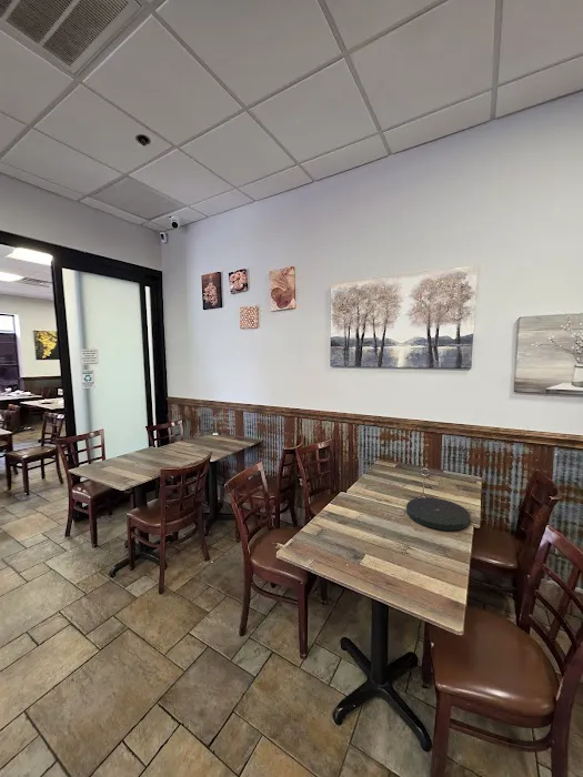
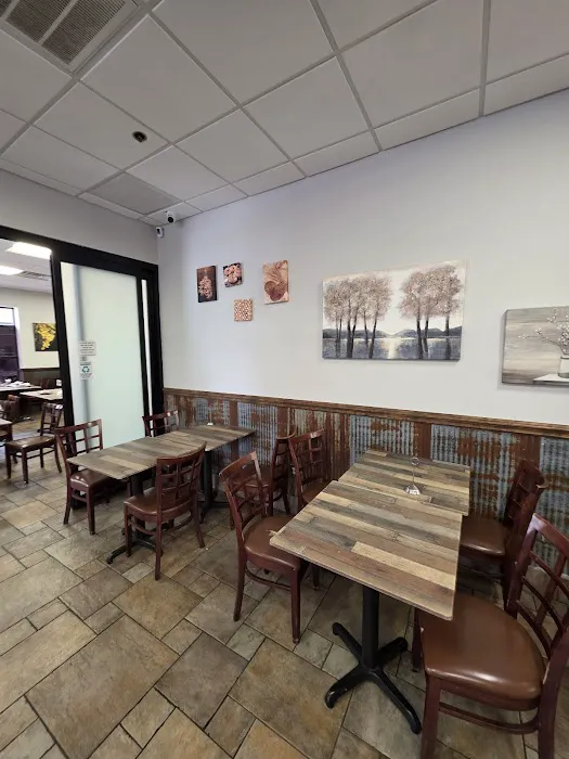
- plate (436, 512)
